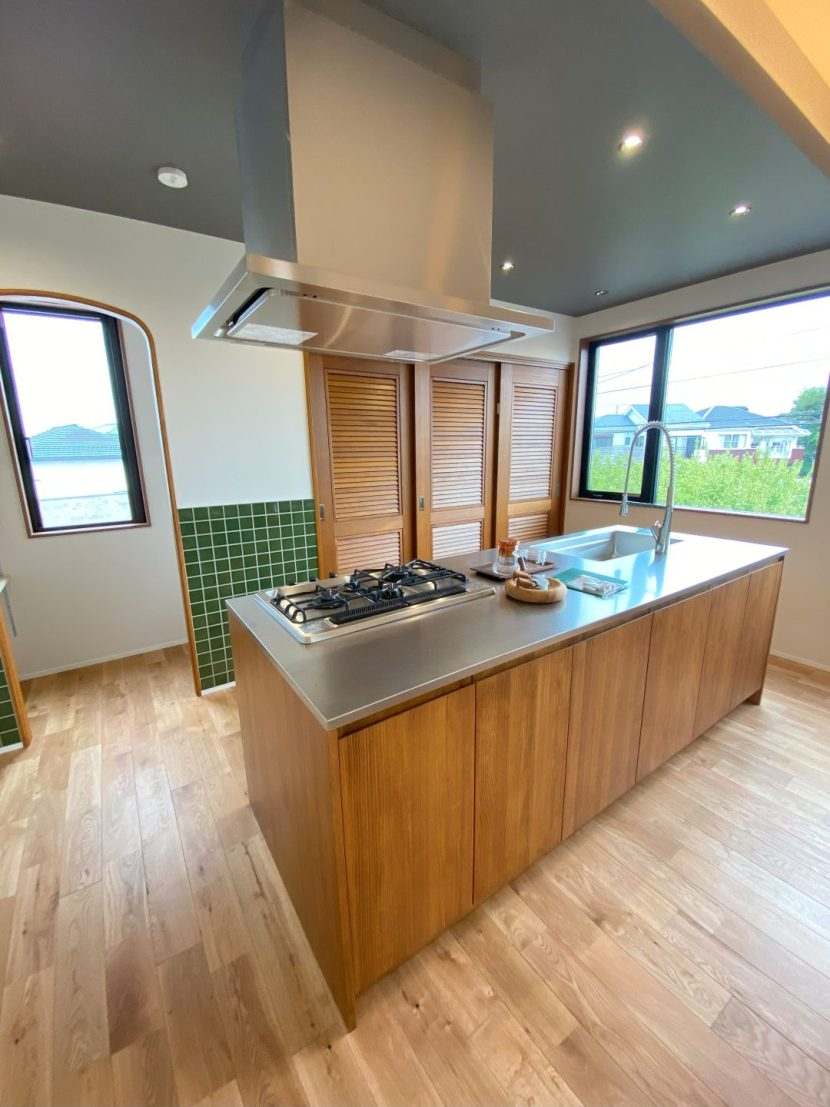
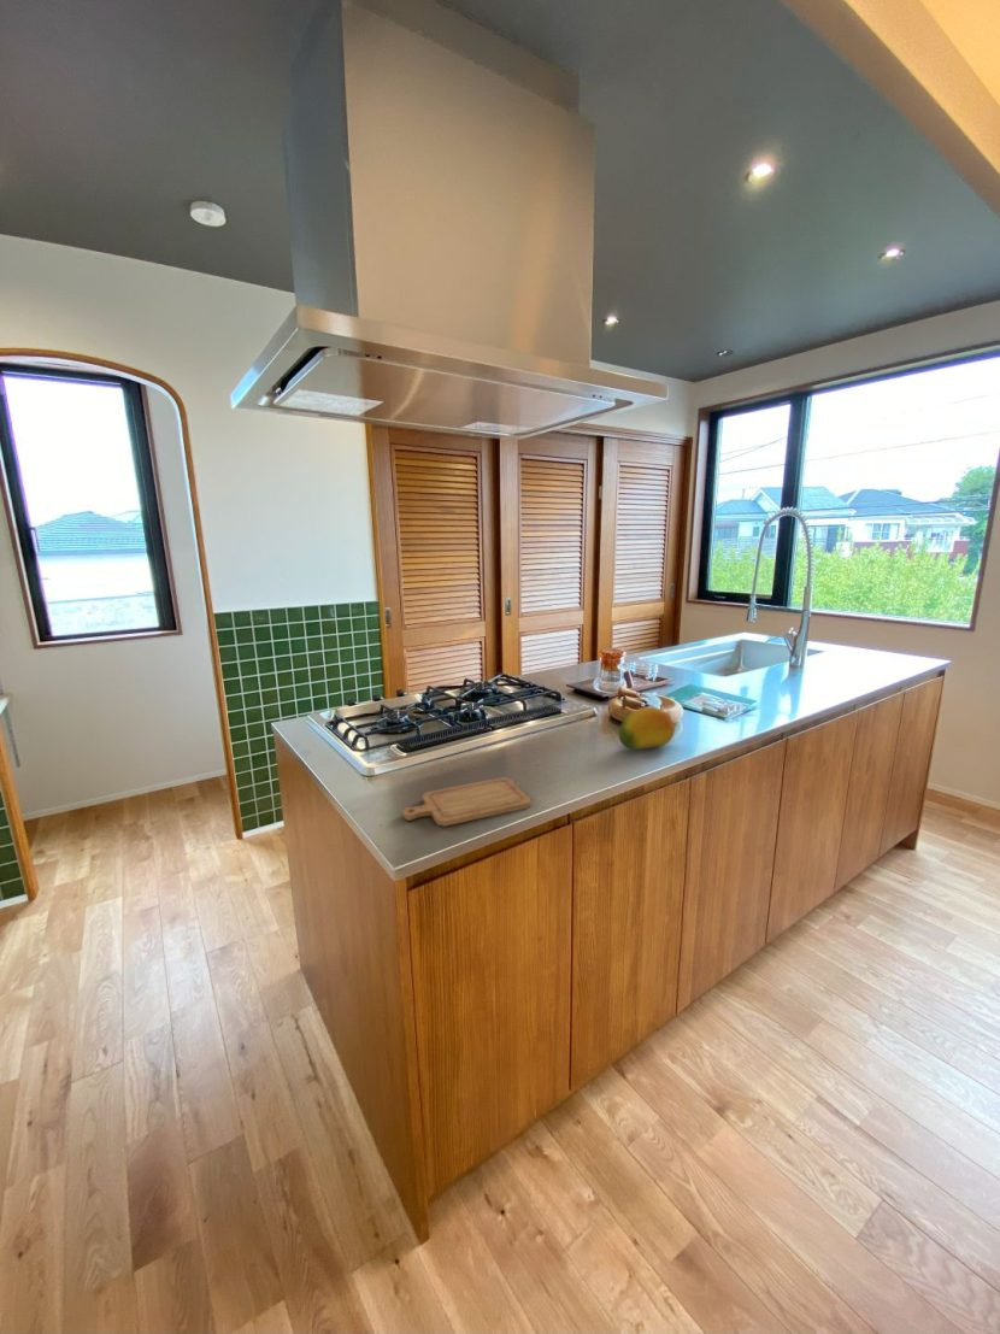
+ fruit (645, 728)
+ chopping board (464, 801)
